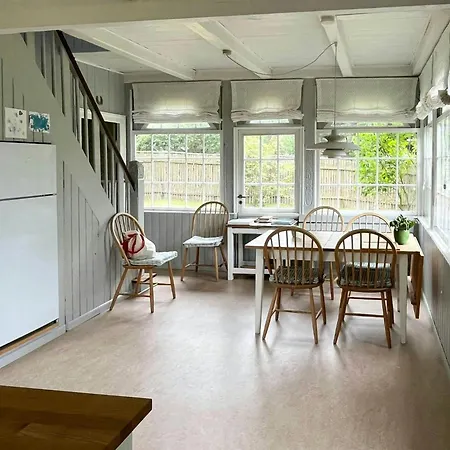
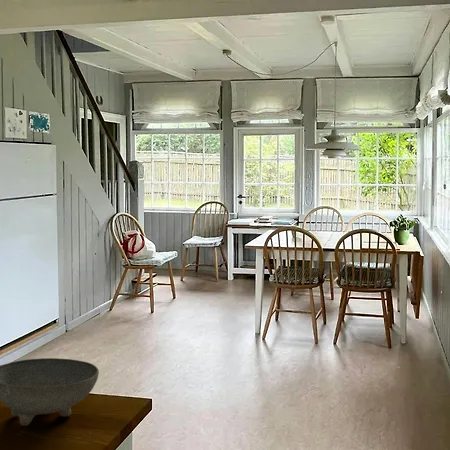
+ bowl (45, 392)
